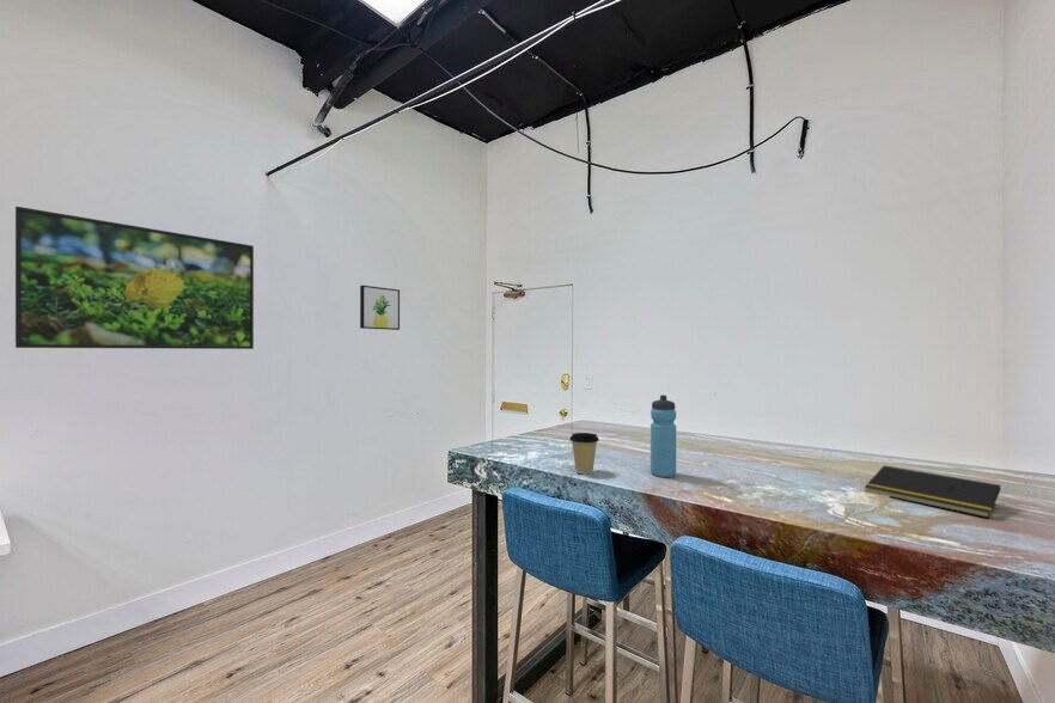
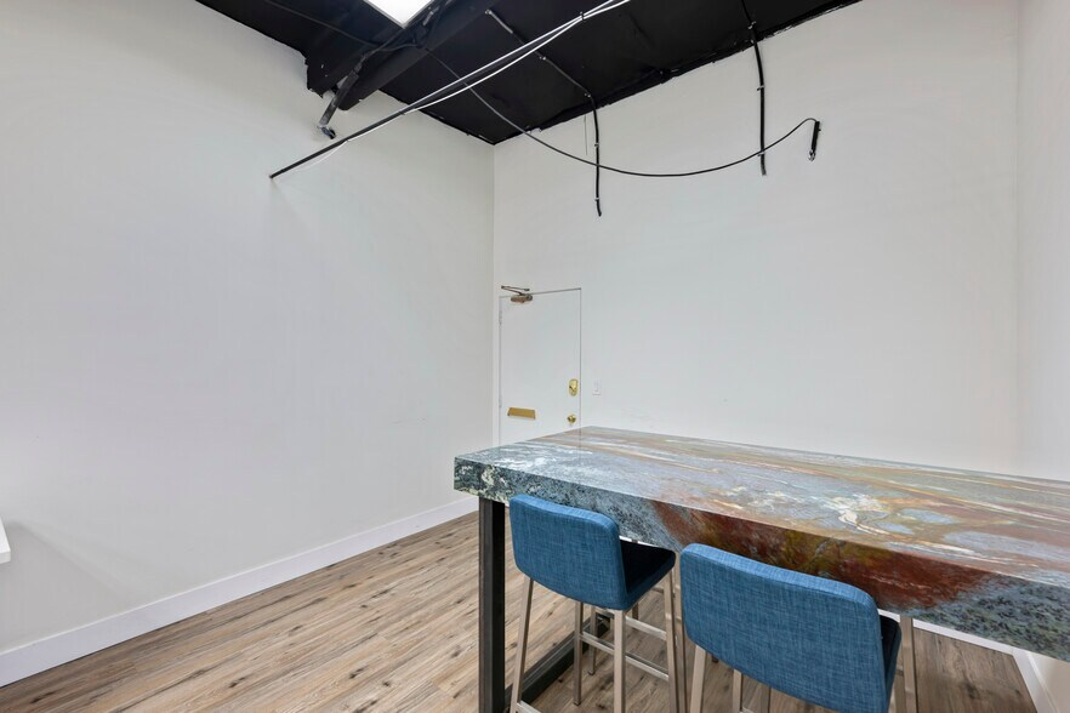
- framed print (152, 288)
- coffee cup (584, 452)
- notepad (929, 488)
- wall art (380, 307)
- water bottle (663, 434)
